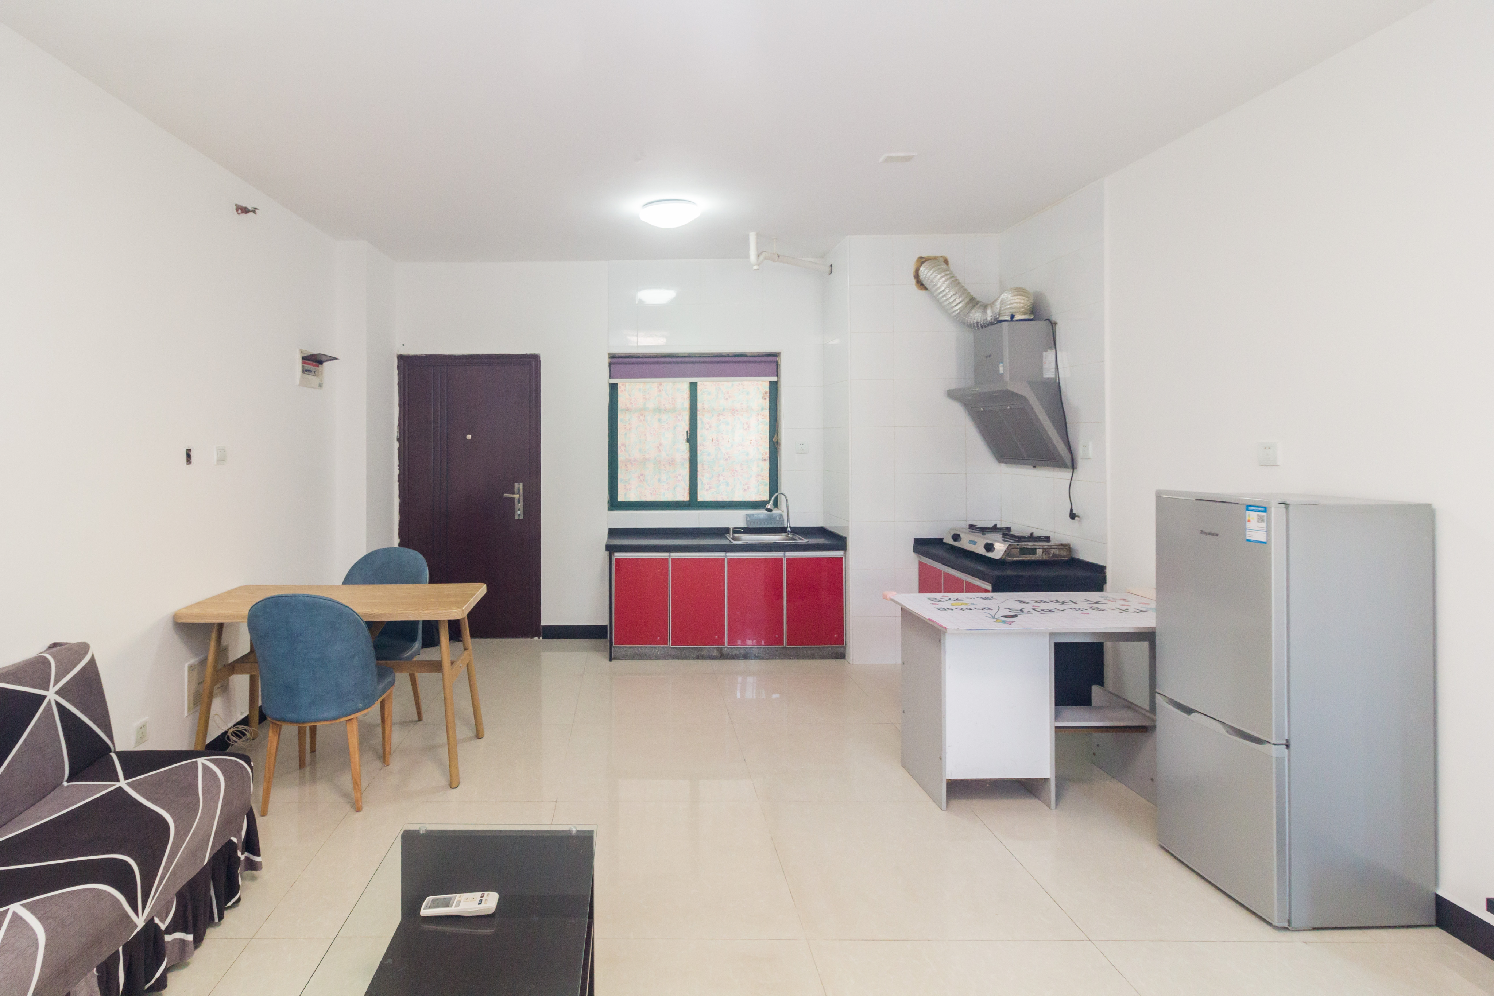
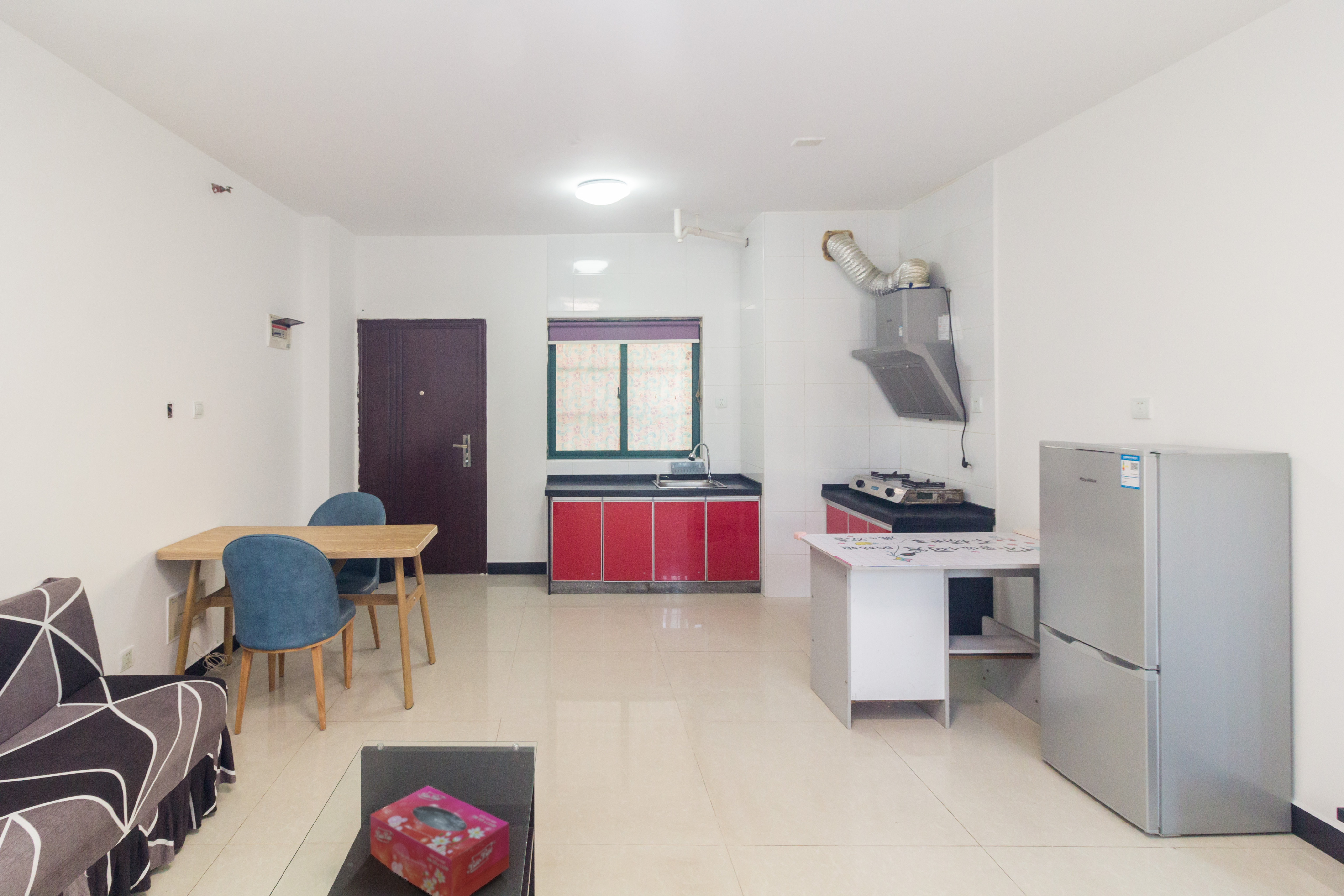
+ tissue box (439, 841)
